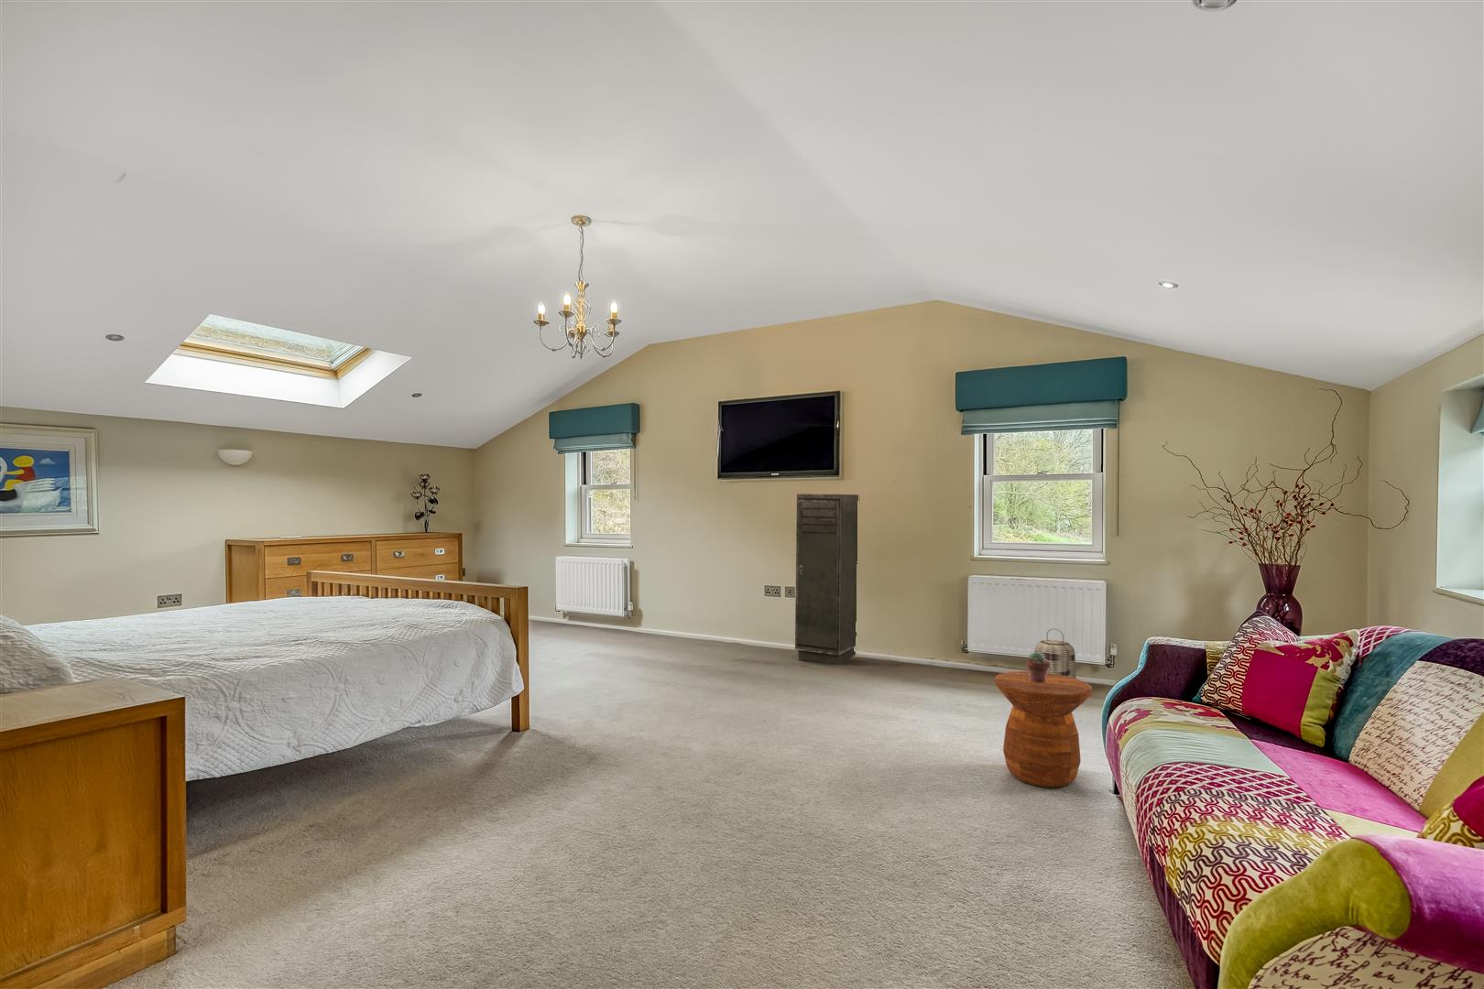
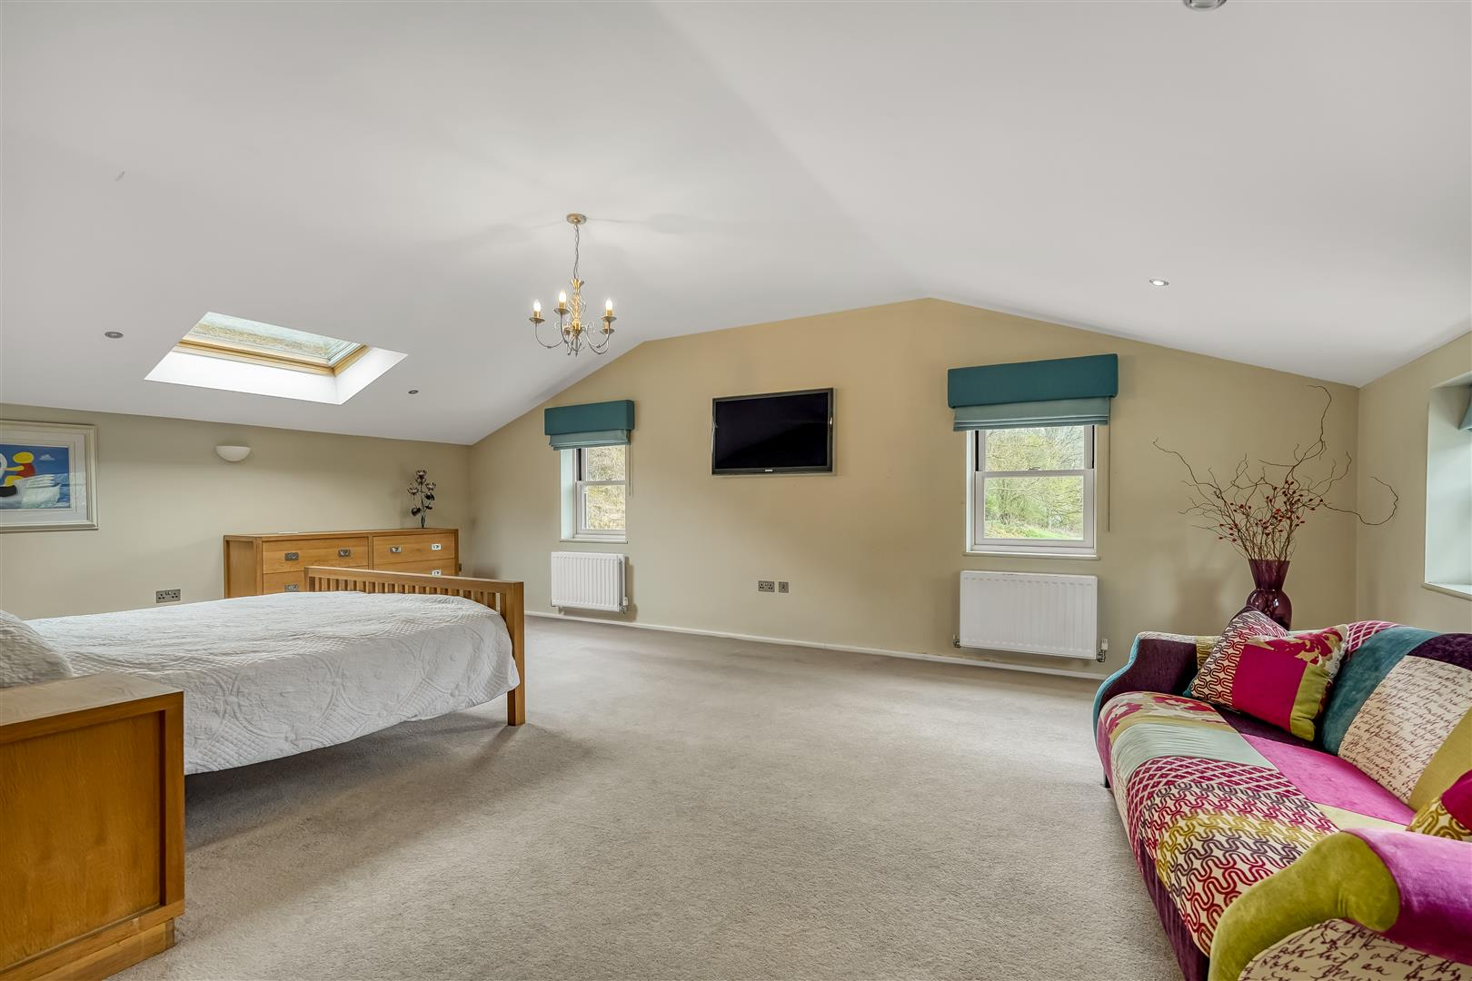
- side table (1041, 729)
- storage cabinet (827, 576)
- potted succulent (1038, 666)
- basket (1054, 656)
